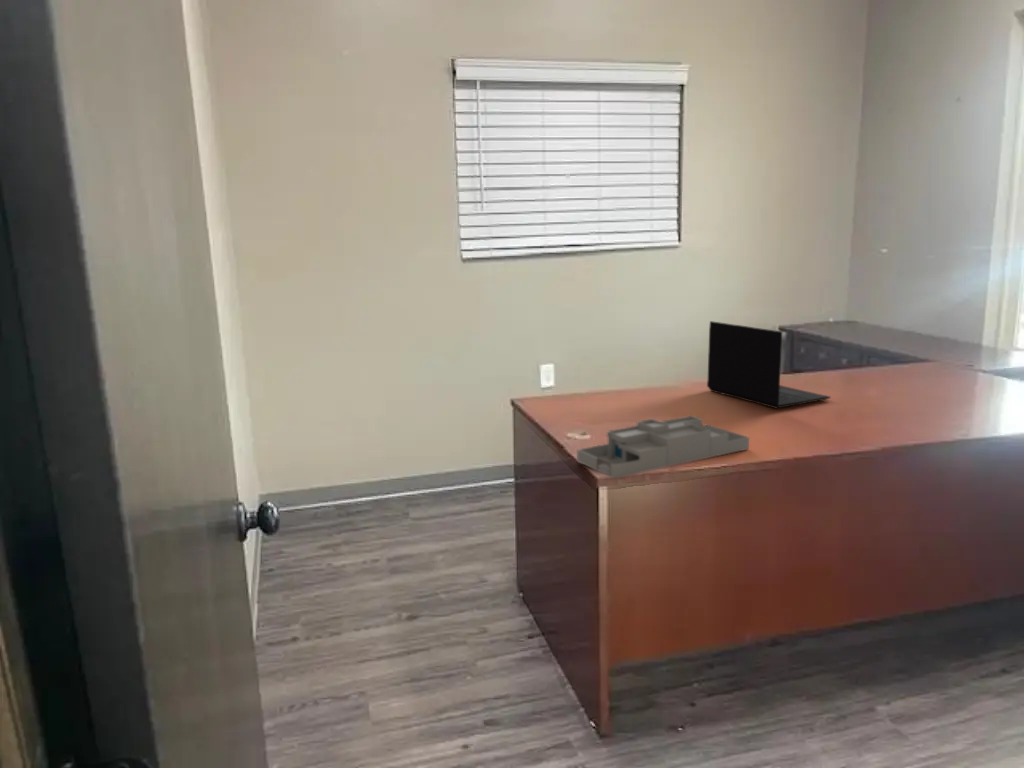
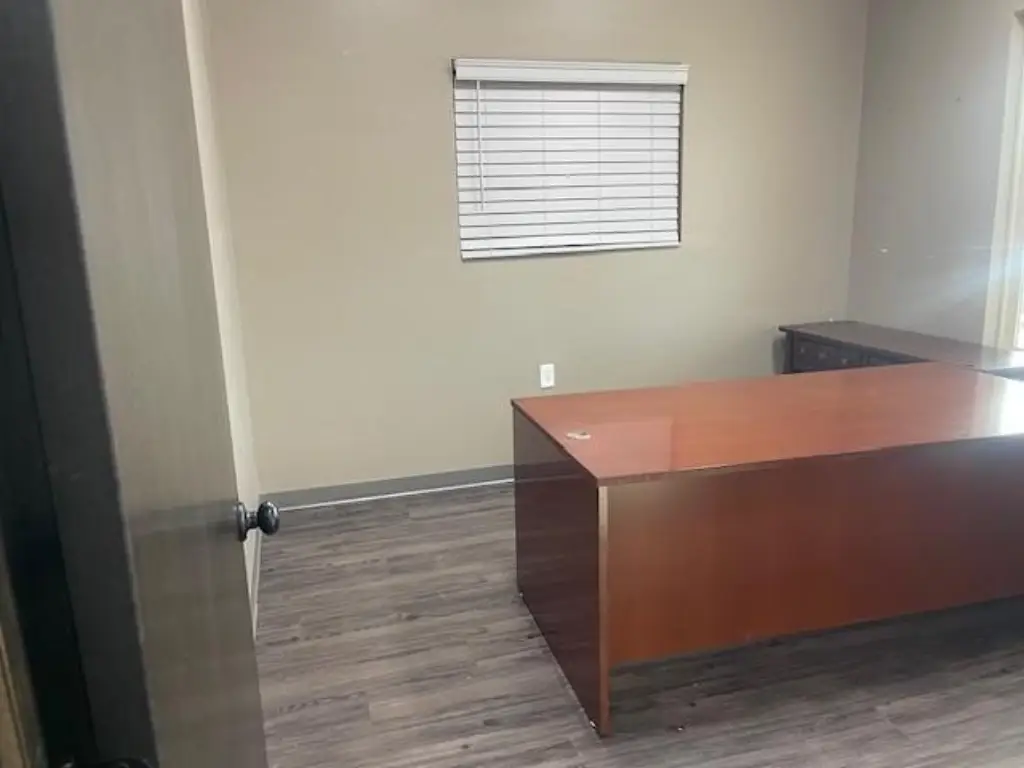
- desk organizer (664, 439)
- laptop (768, 359)
